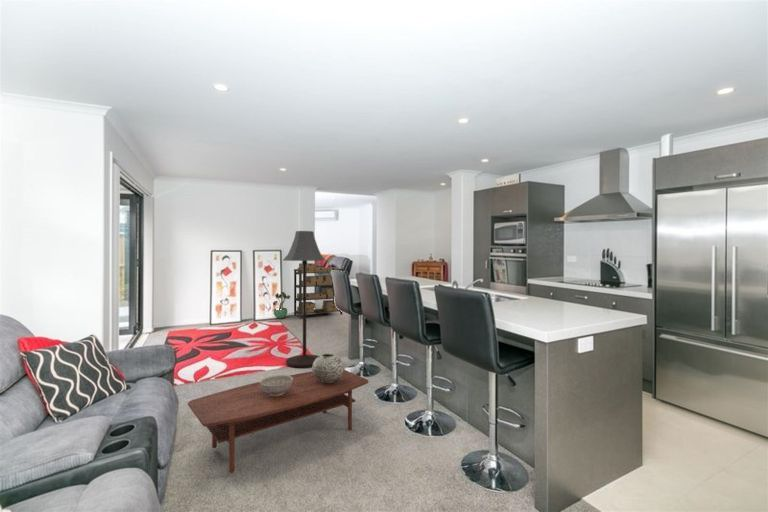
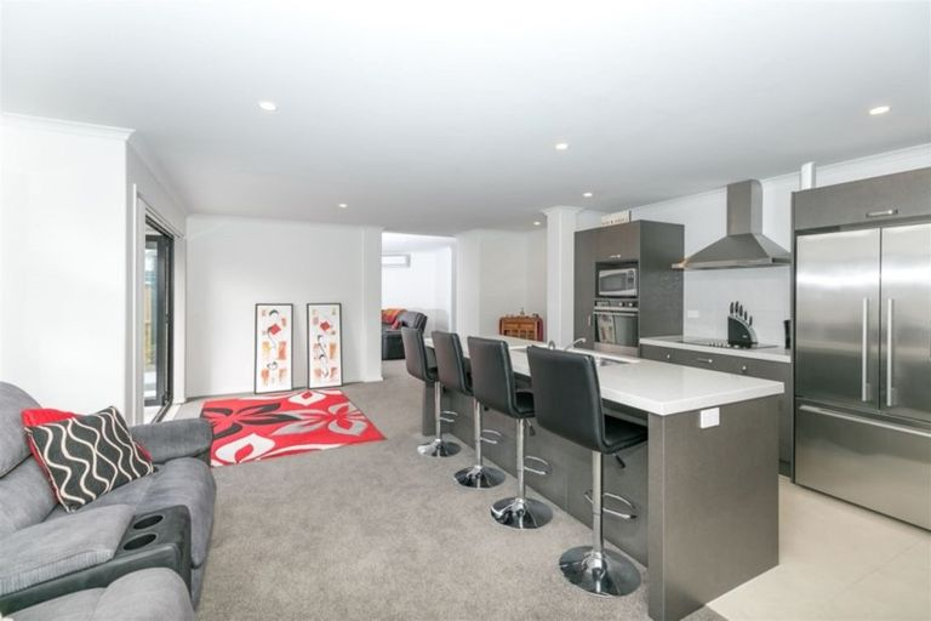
- floor lamp (304, 296)
- potted plant (281, 305)
- shelving unit (319, 292)
- coffee table (285, 414)
- decorative bowl (276, 386)
- vase (328, 367)
